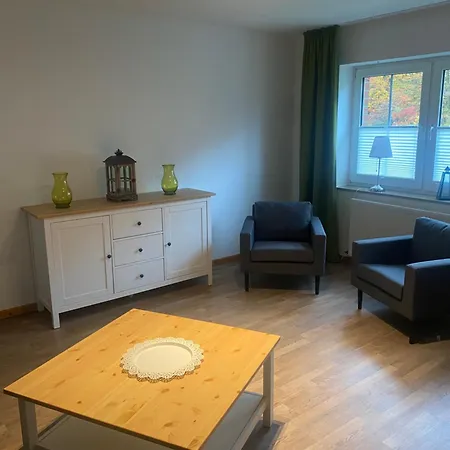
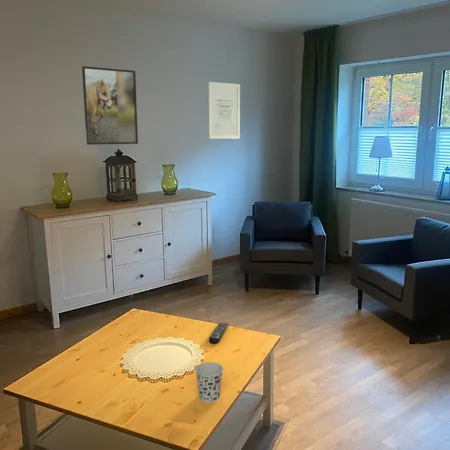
+ remote control (219, 331)
+ wall art (224, 111)
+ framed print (111, 107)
+ cup (209, 383)
